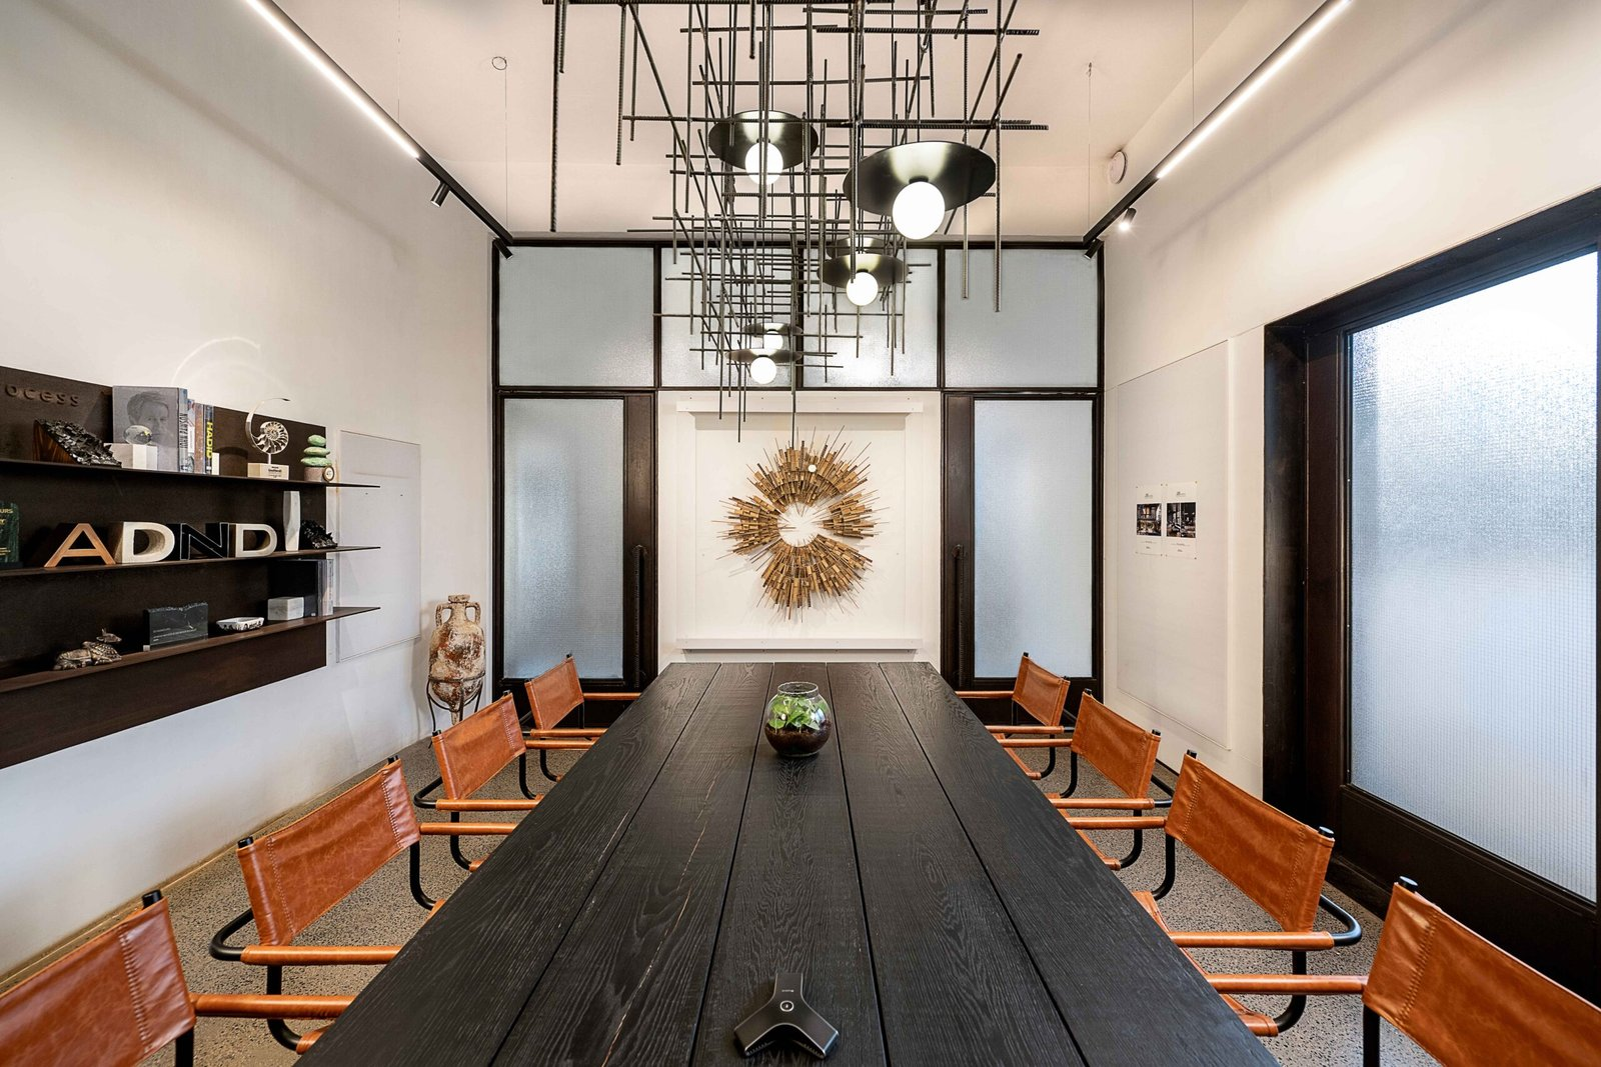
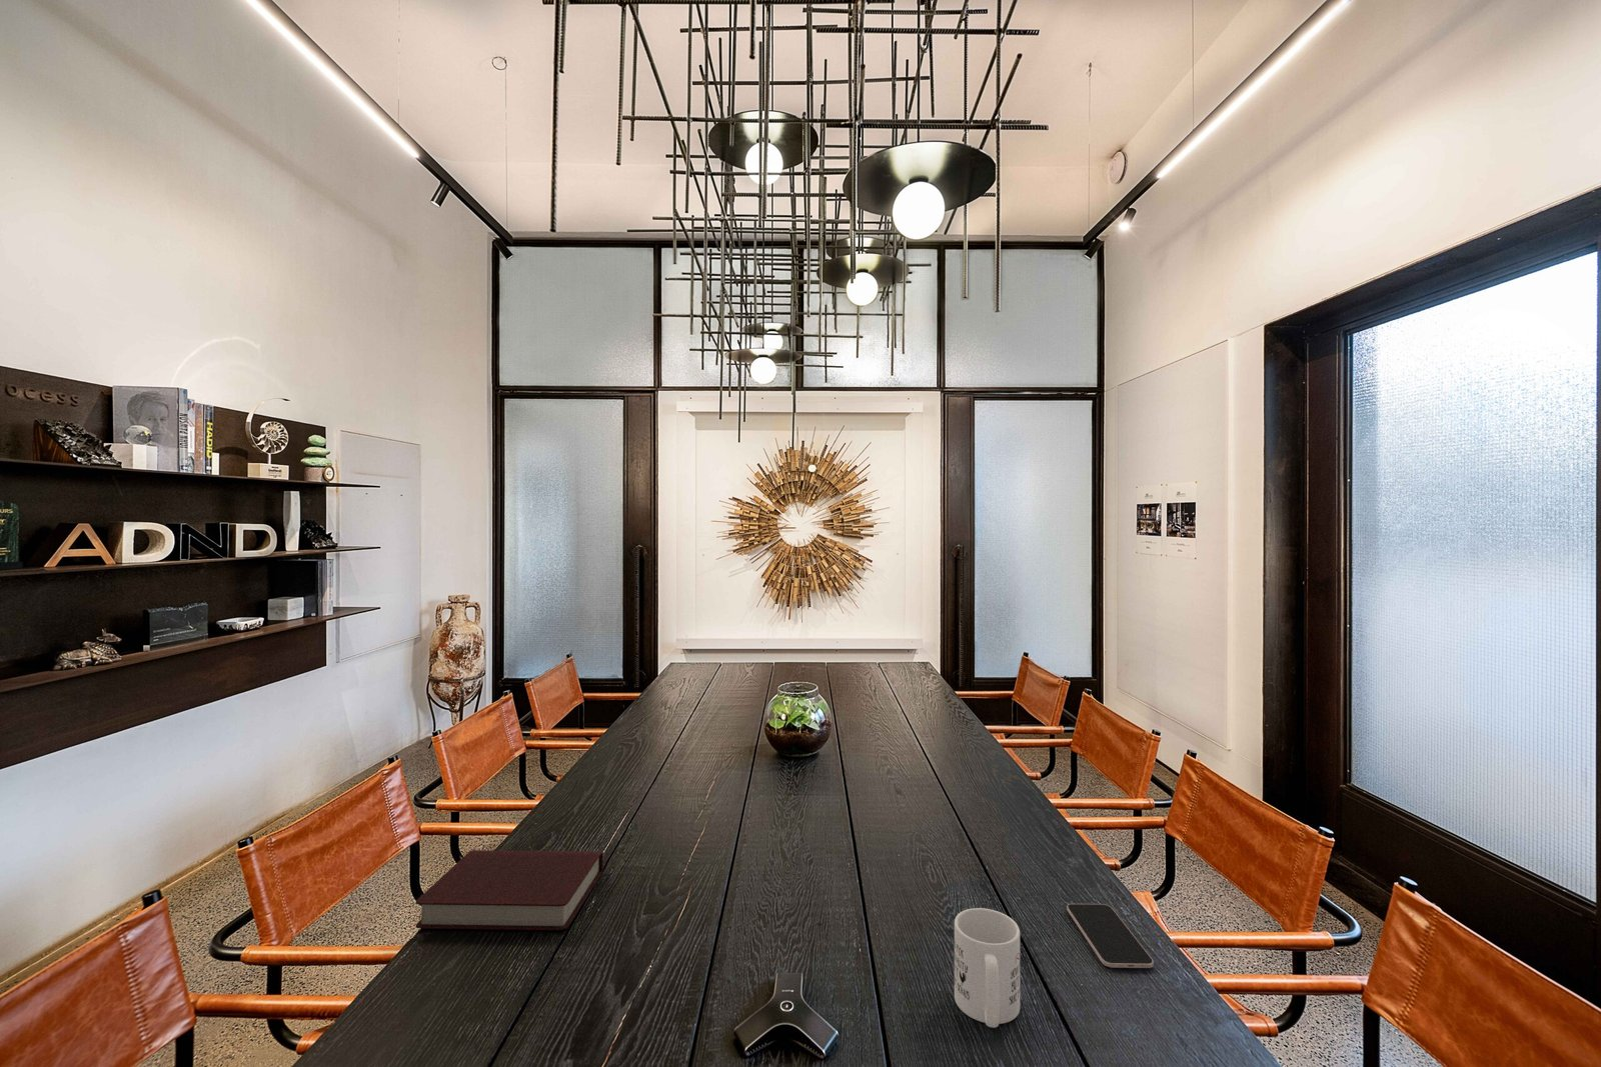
+ smartphone (1107, 932)
+ mug (988, 972)
+ book (516, 885)
